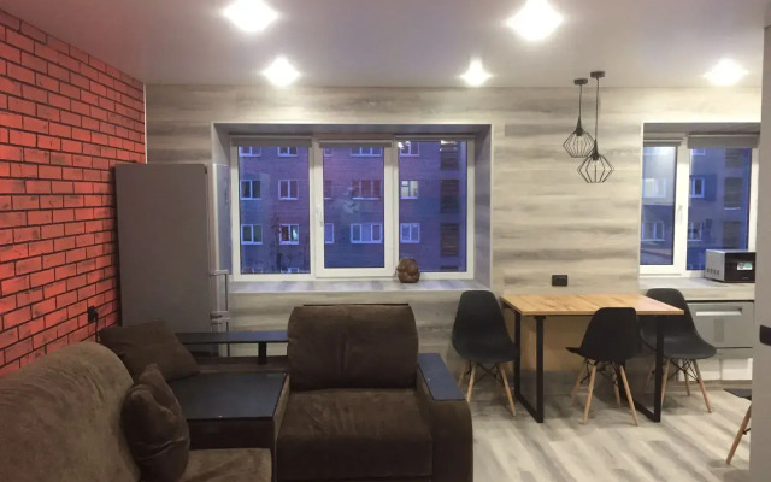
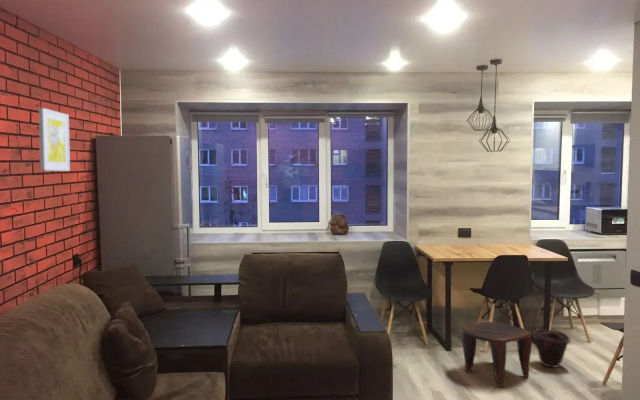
+ stool (495, 351)
+ wall art (55, 141)
+ bucket (549, 347)
